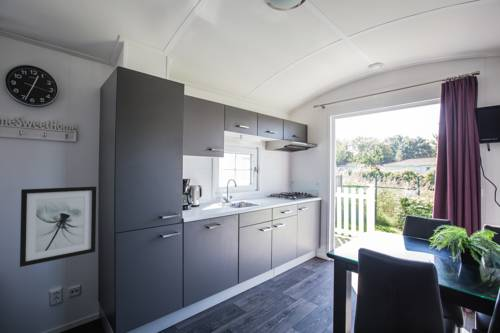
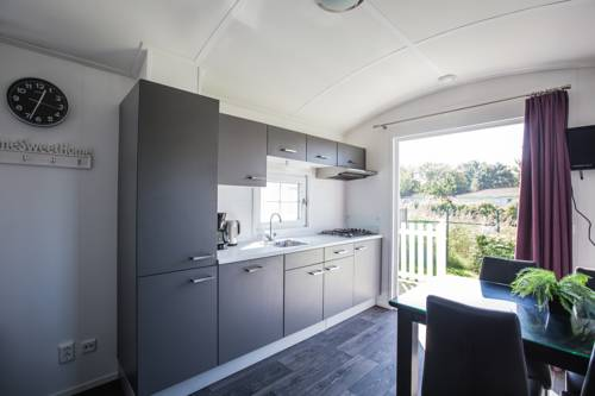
- wall art (61, 223)
